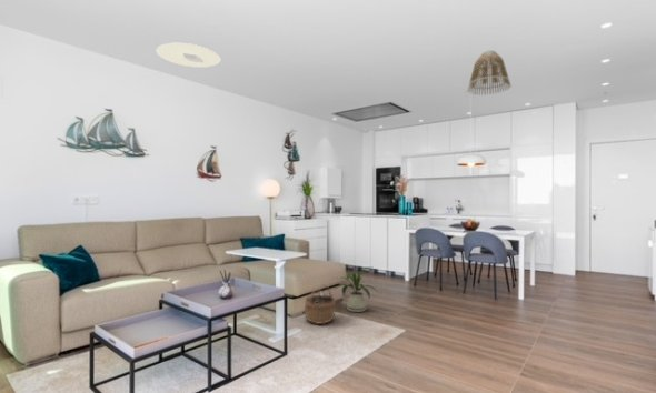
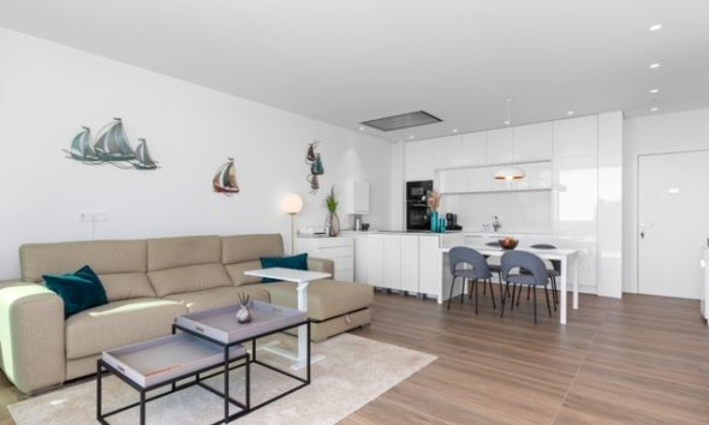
- wicker basket (319, 302)
- house plant (352, 286)
- lamp shade (489, 70)
- ceiling light (189, 52)
